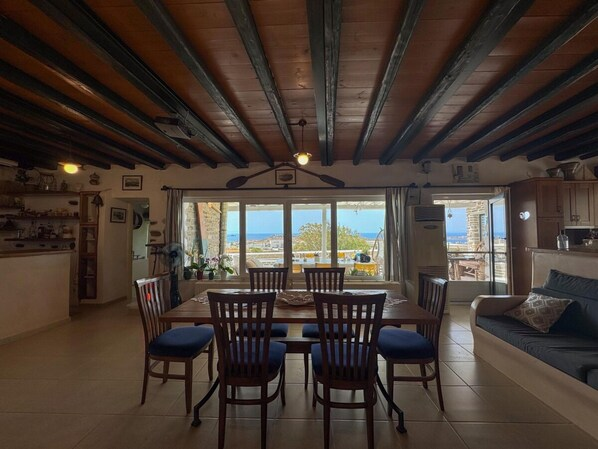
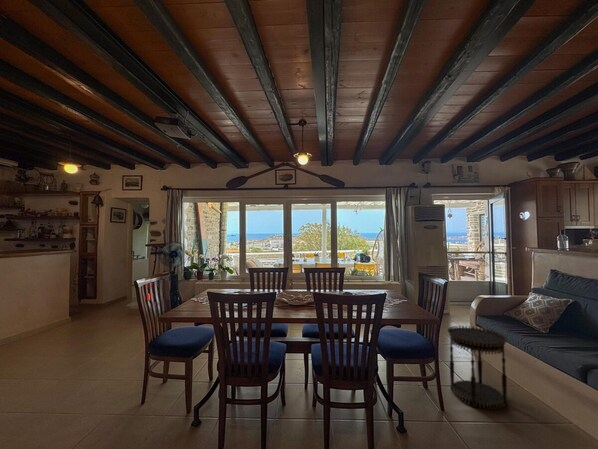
+ side table (478, 364)
